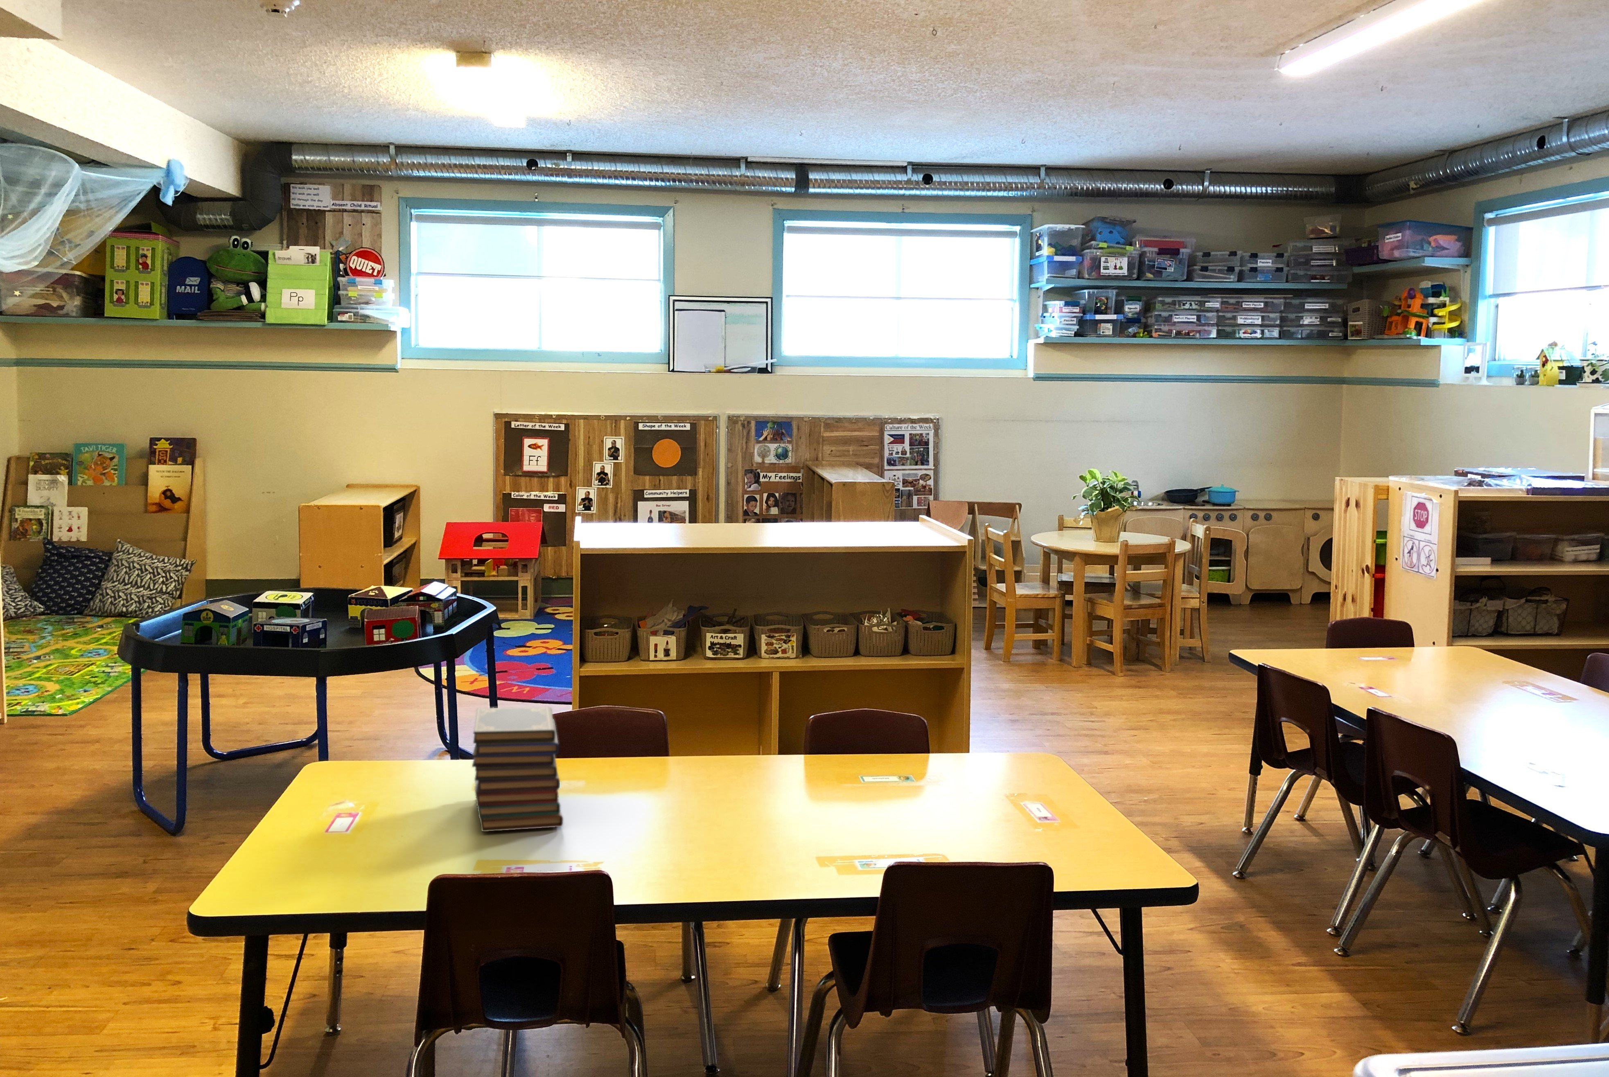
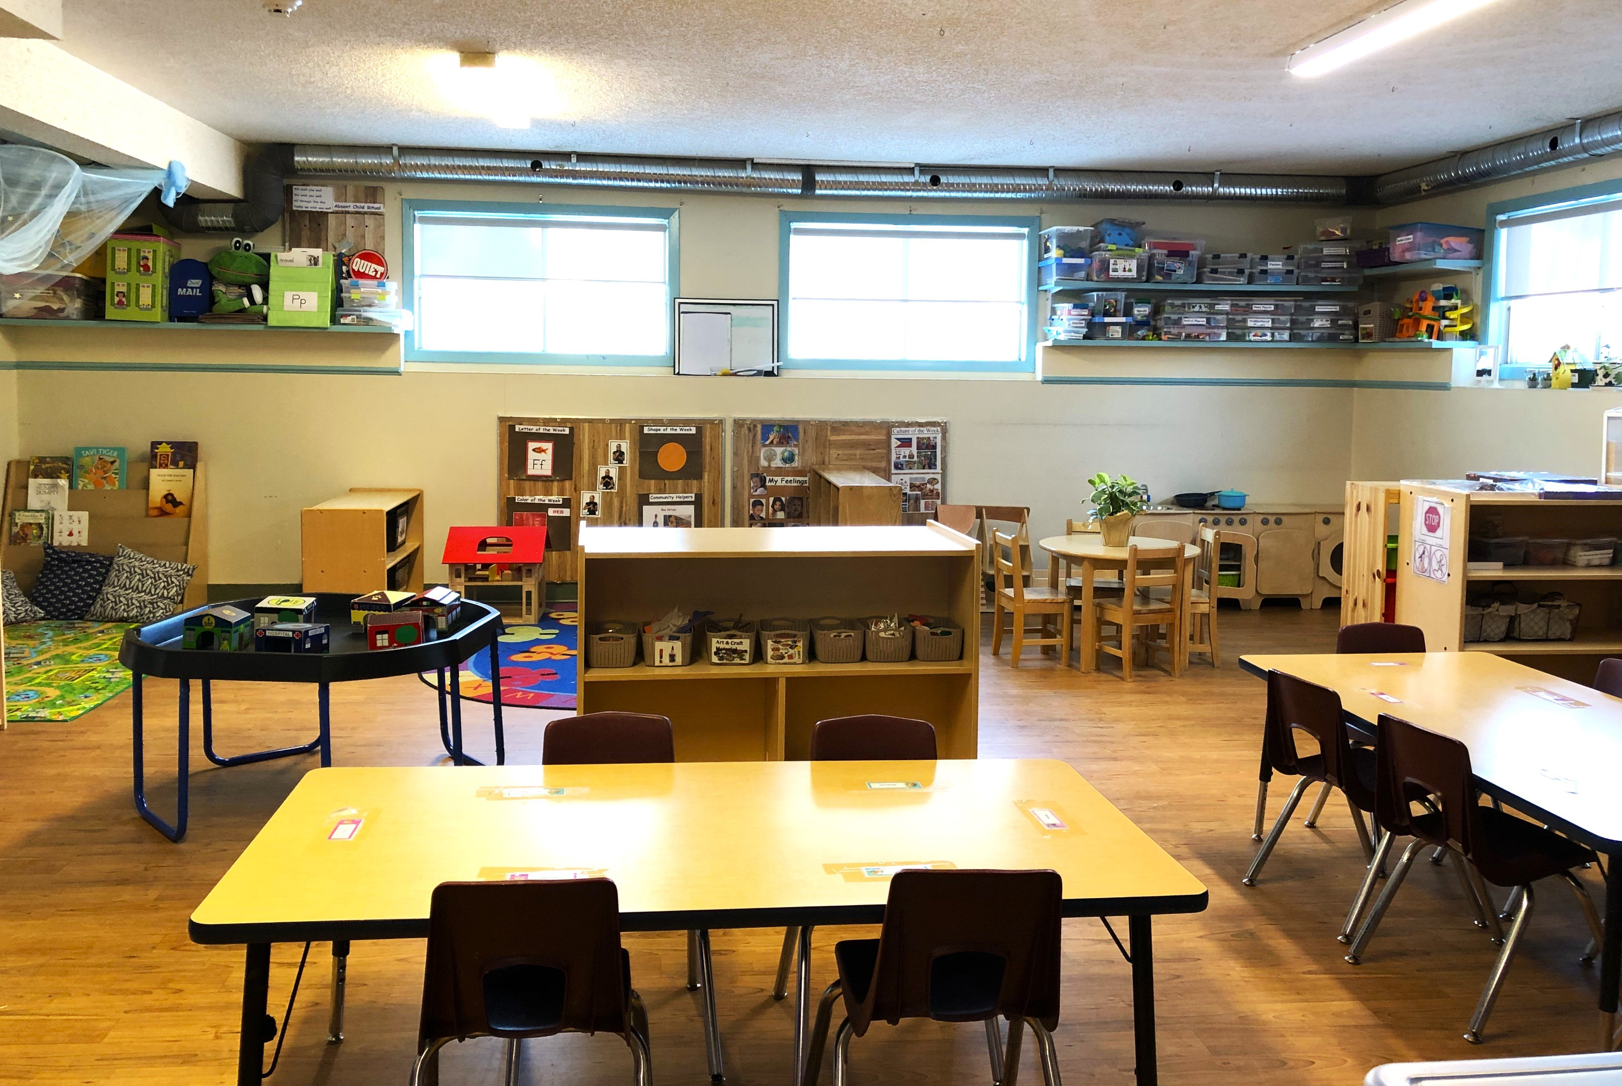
- book stack (515, 766)
